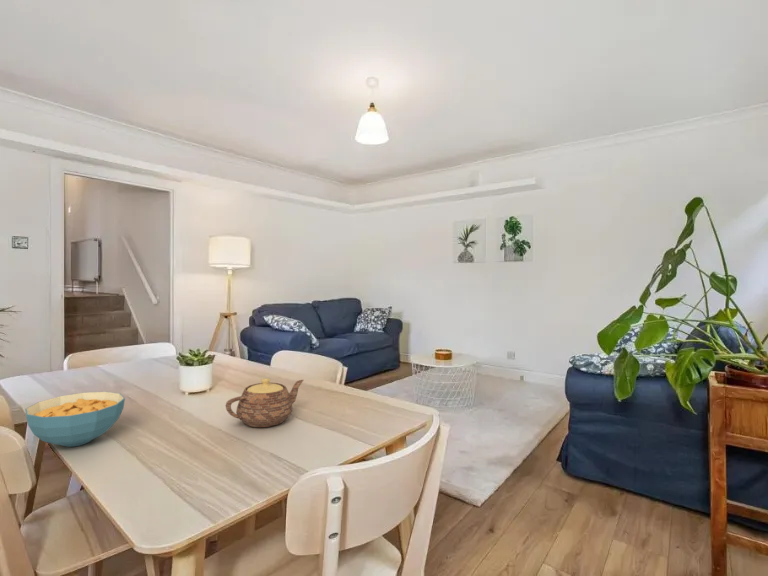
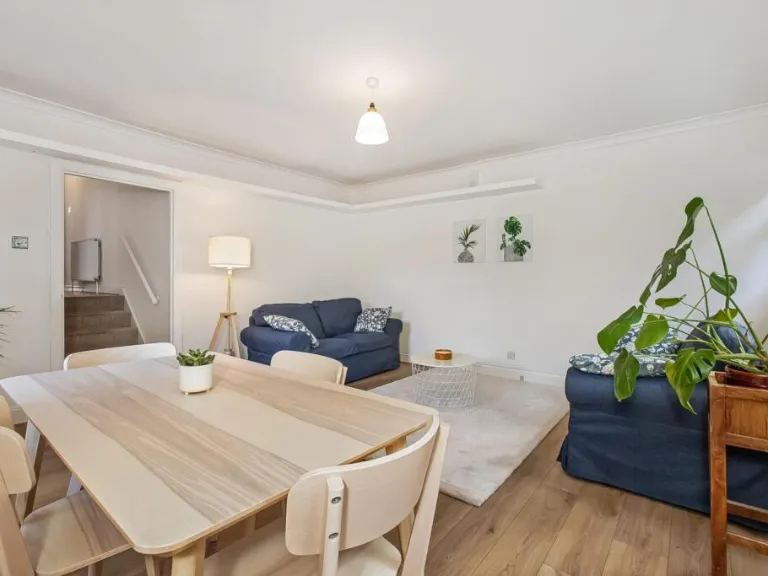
- teapot (267, 399)
- cereal bowl (77, 422)
